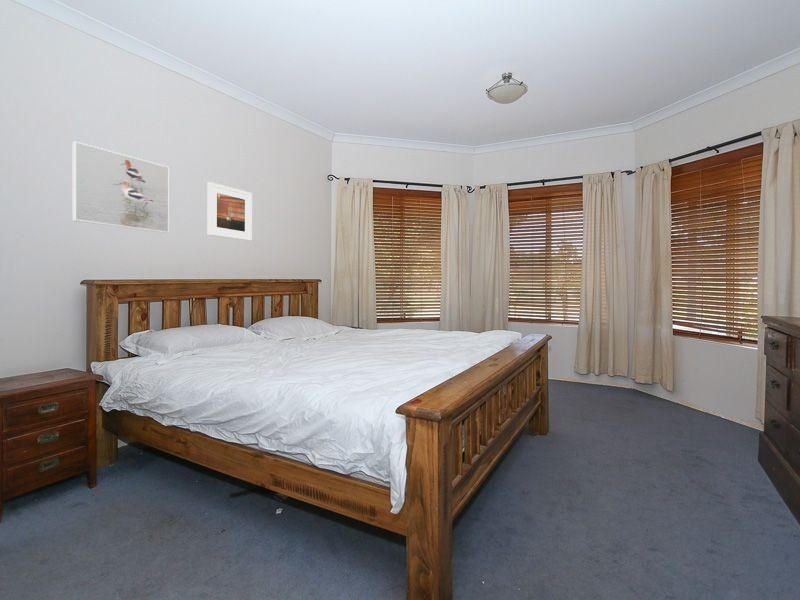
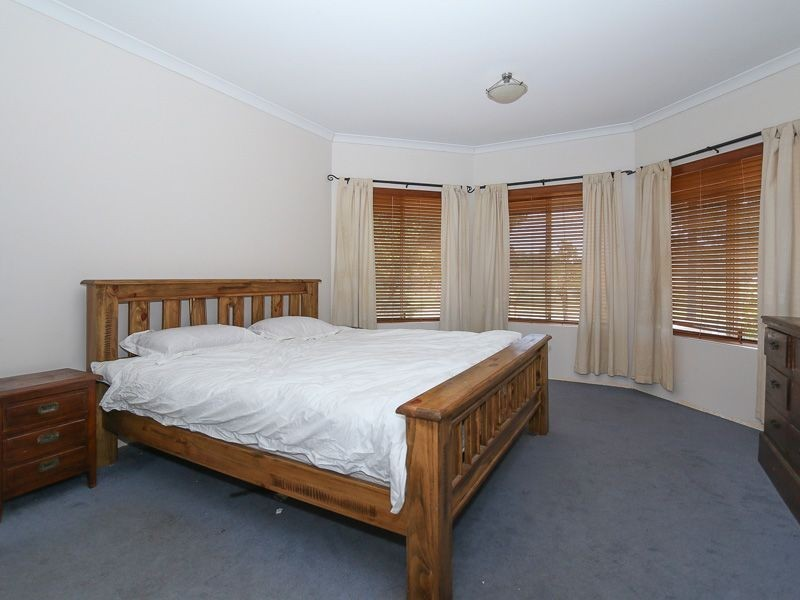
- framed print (124, 191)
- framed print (230, 212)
